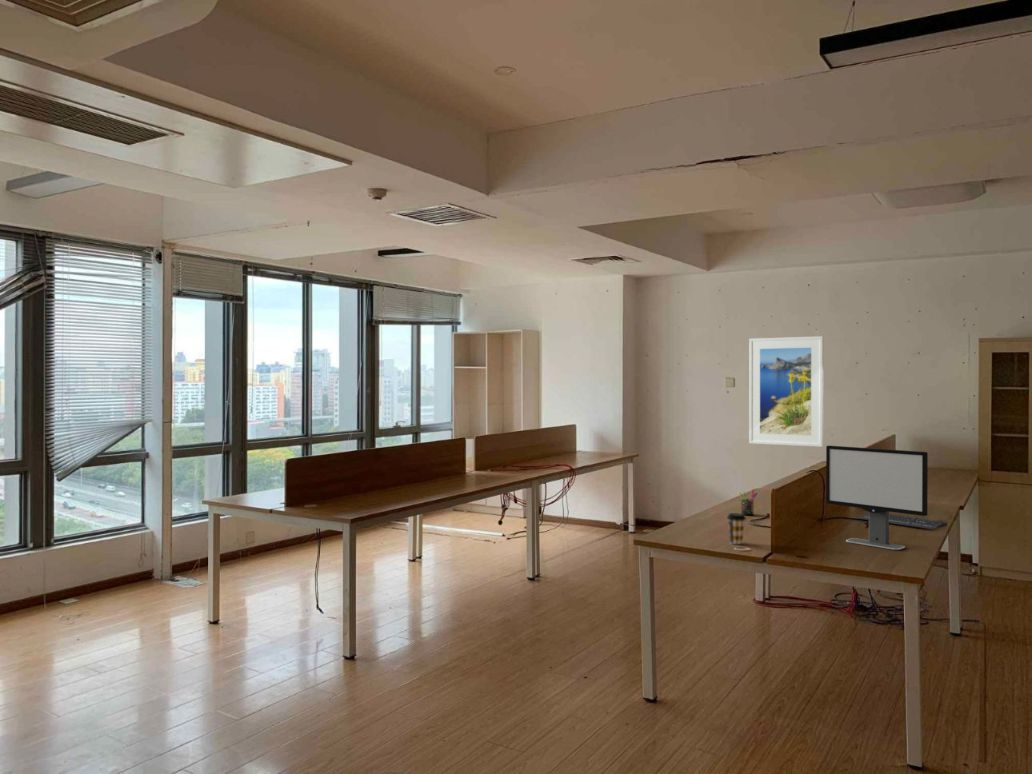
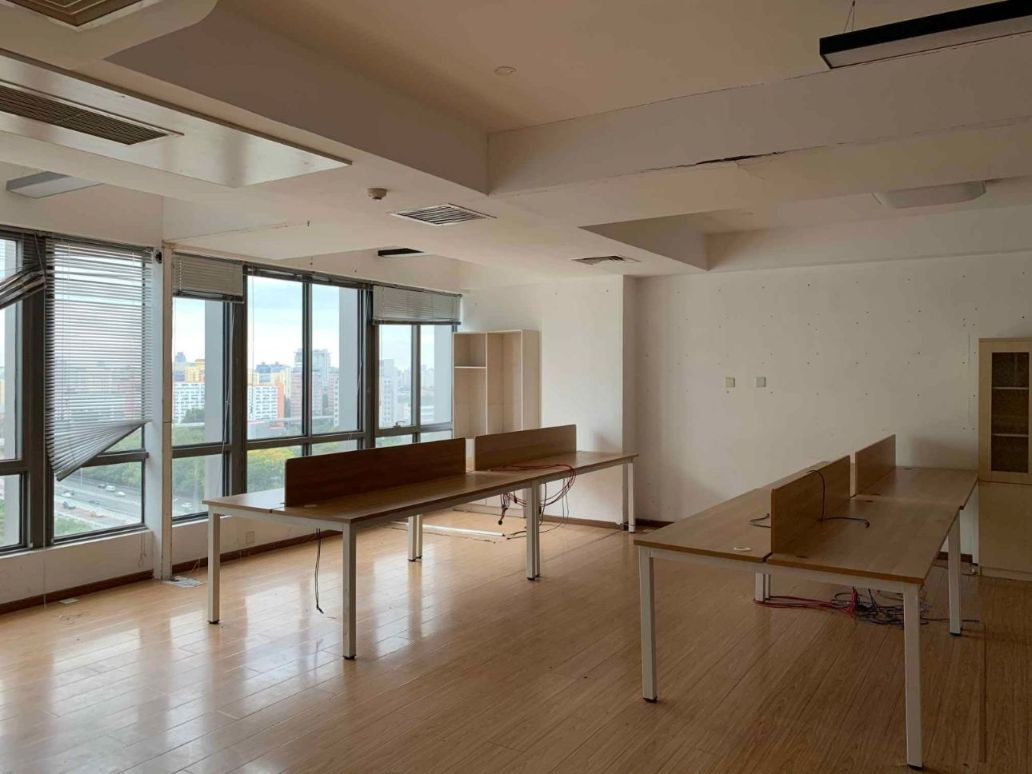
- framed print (785, 391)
- keyboard (899, 519)
- computer monitor (875, 496)
- coffee cup (736, 528)
- pen holder (747, 501)
